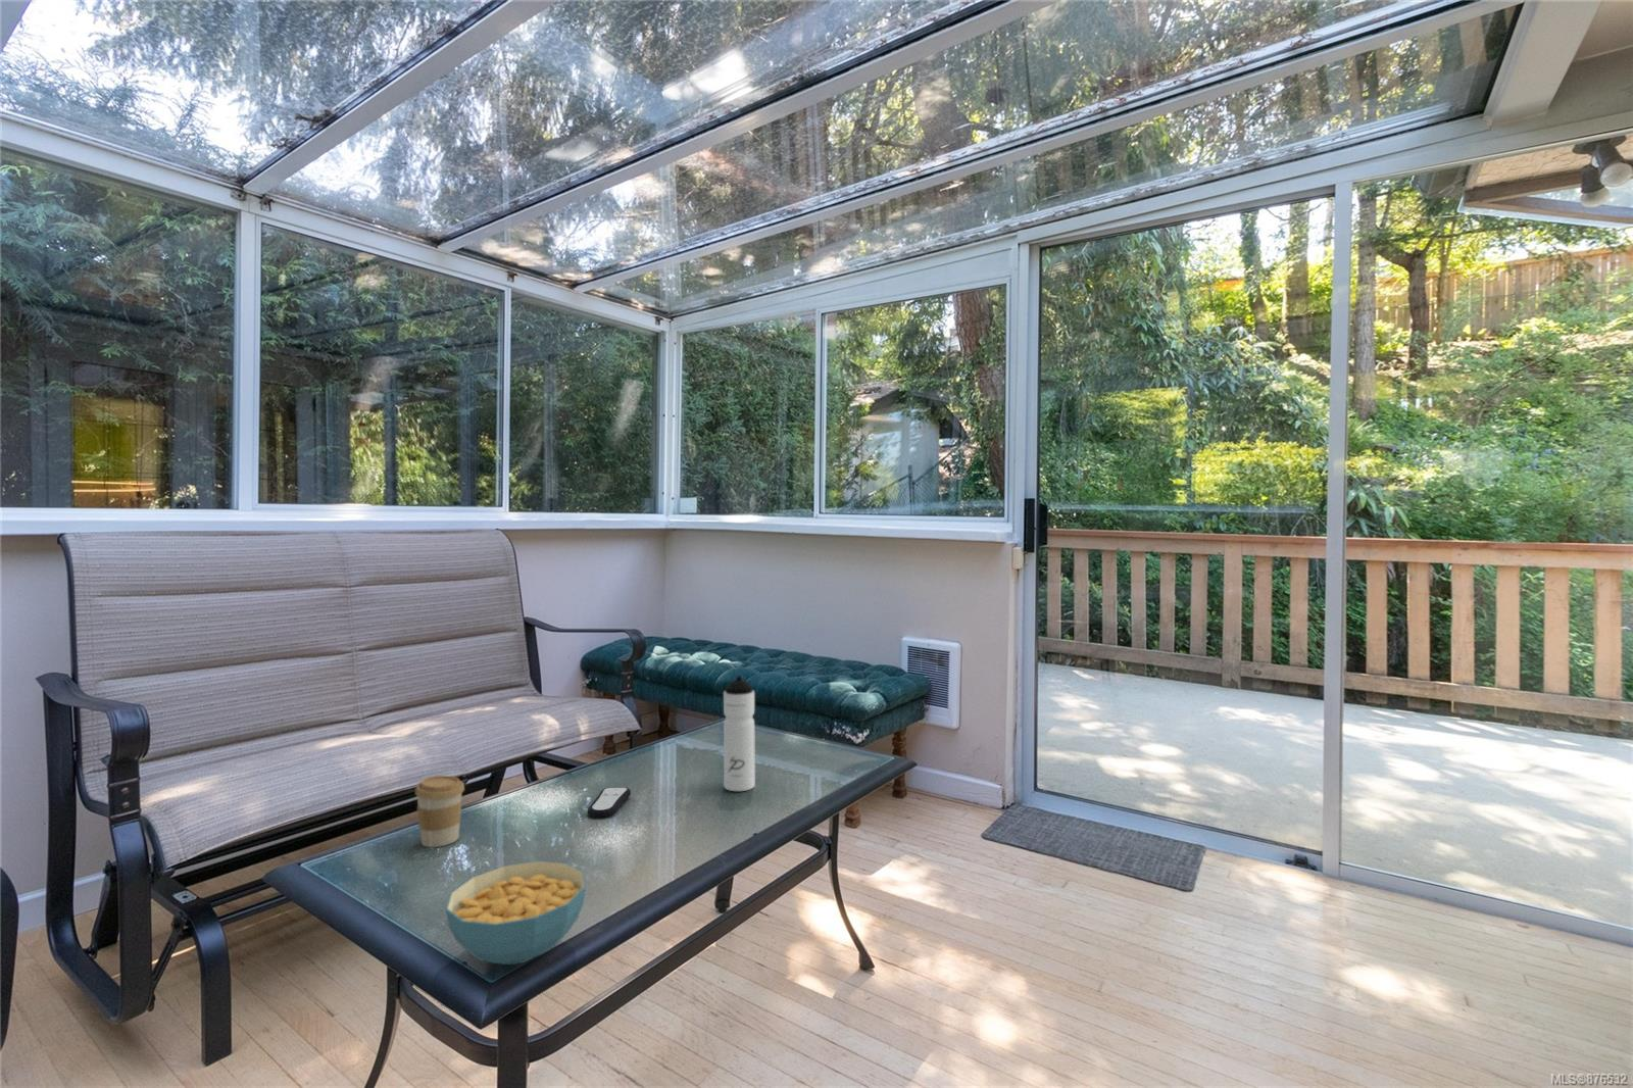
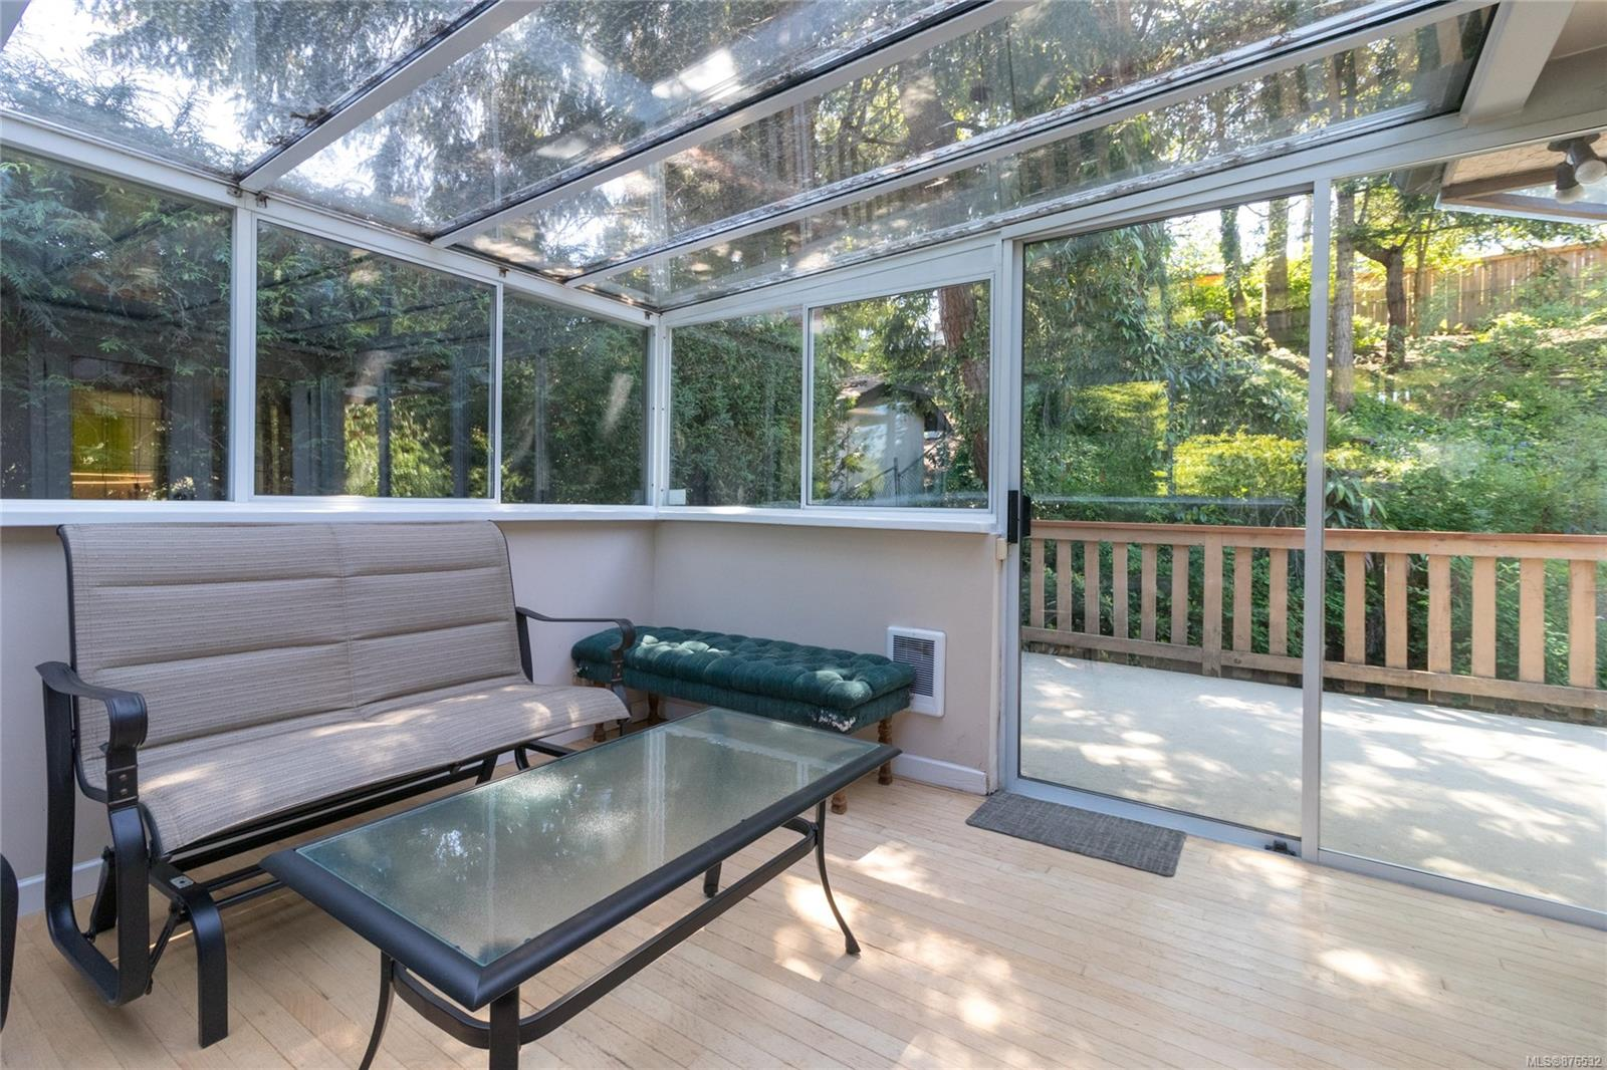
- cereal bowl (518, 922)
- water bottle (739, 731)
- remote control (608, 801)
- coffee cup (440, 810)
